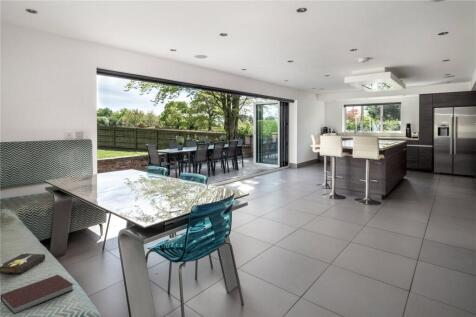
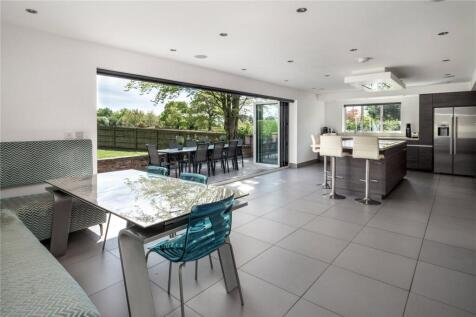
- hardback book (22, 262)
- notebook (38, 292)
